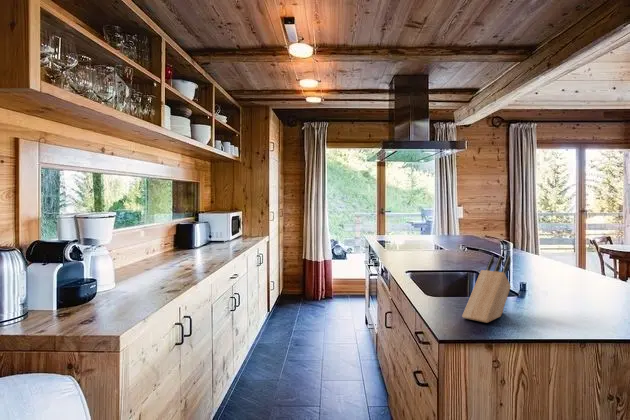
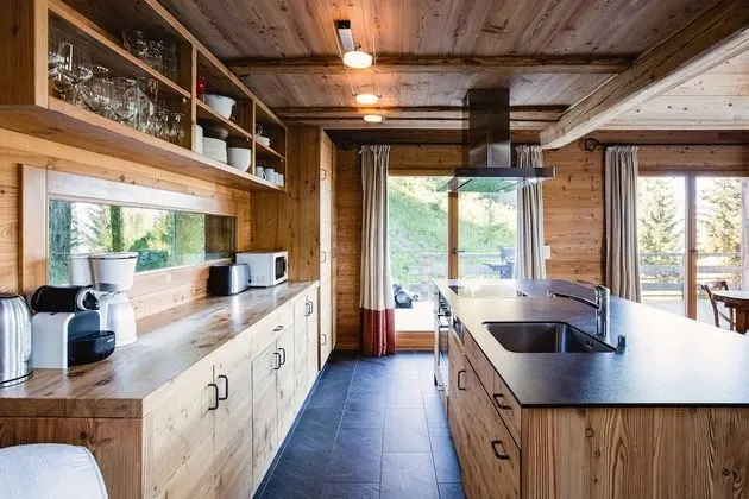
- knife block (489, 285)
